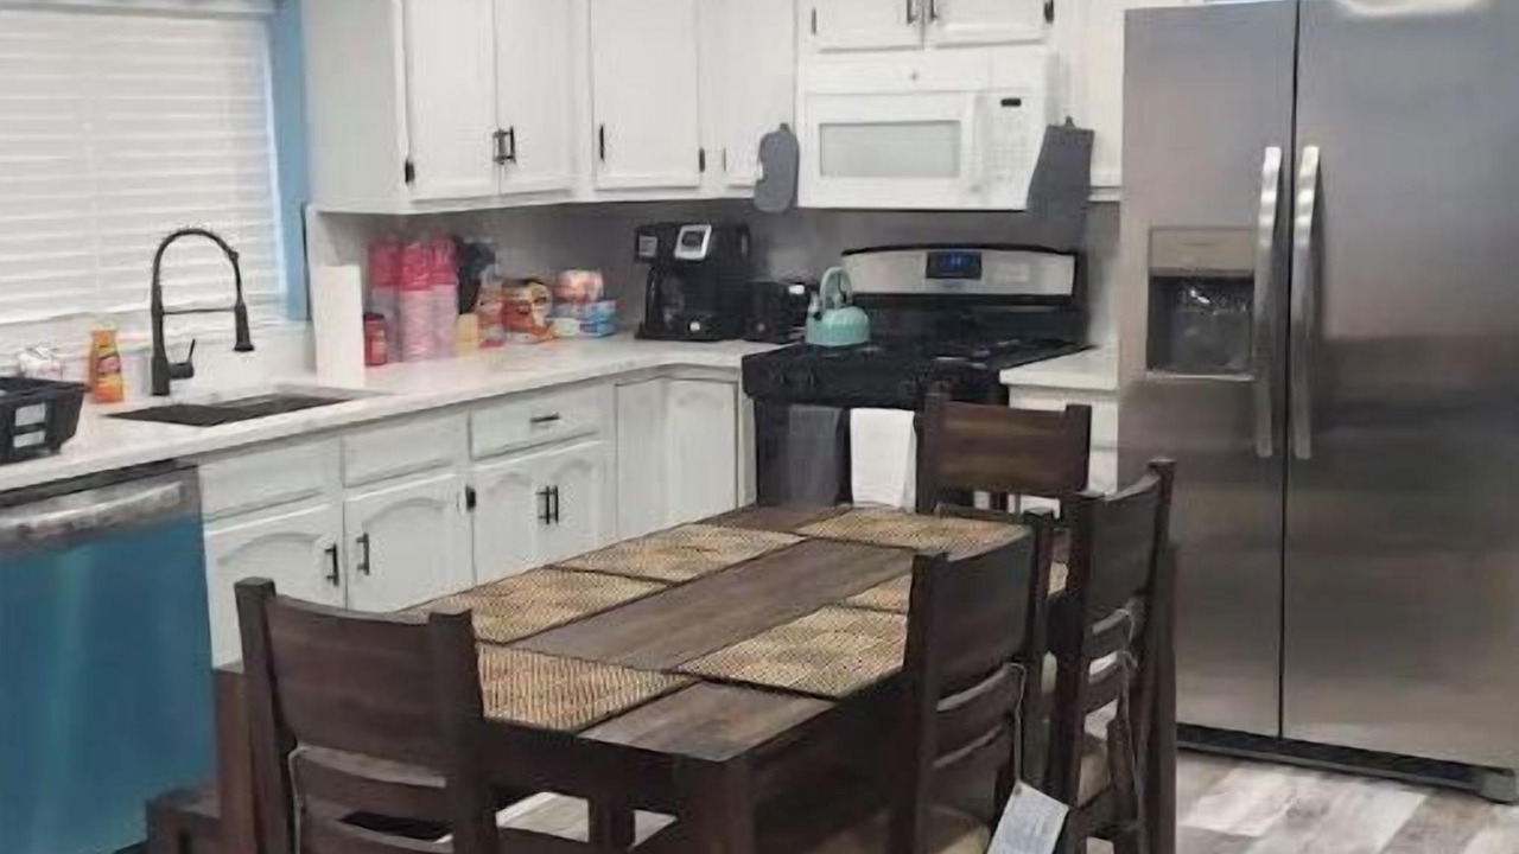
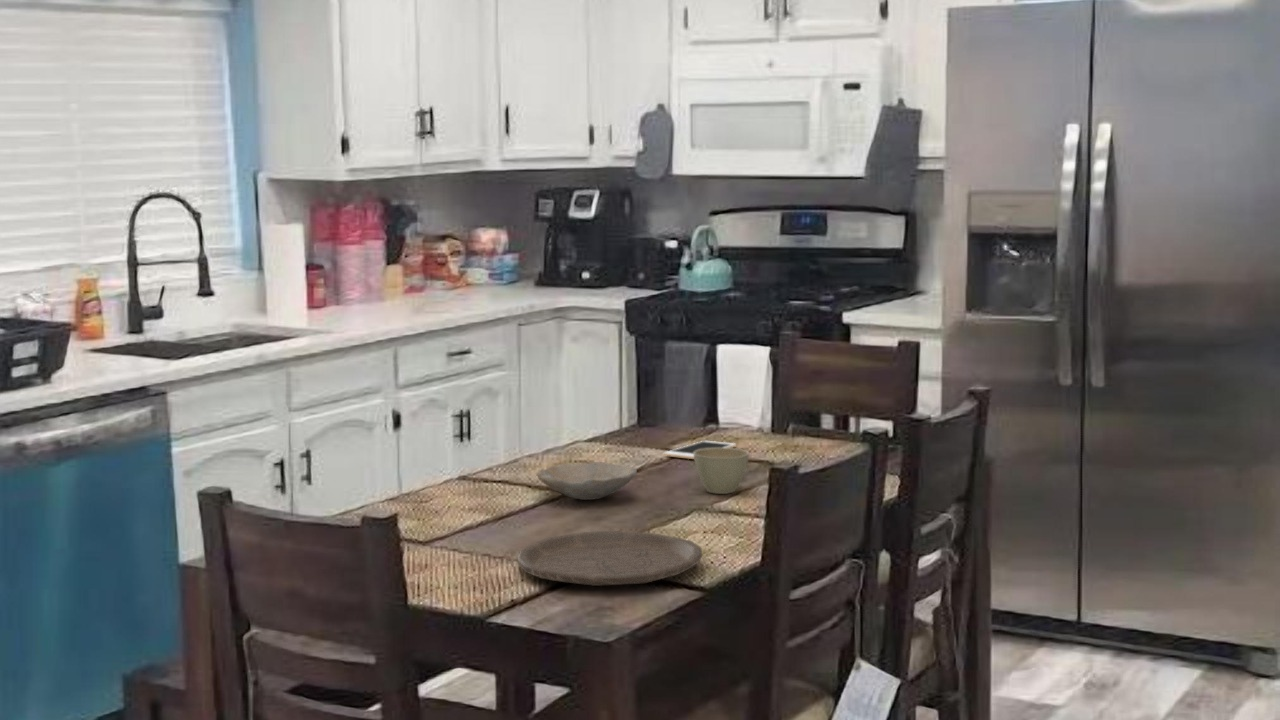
+ plate (610, 559)
+ bowl (587, 483)
+ flower pot (721, 471)
+ cell phone (700, 448)
